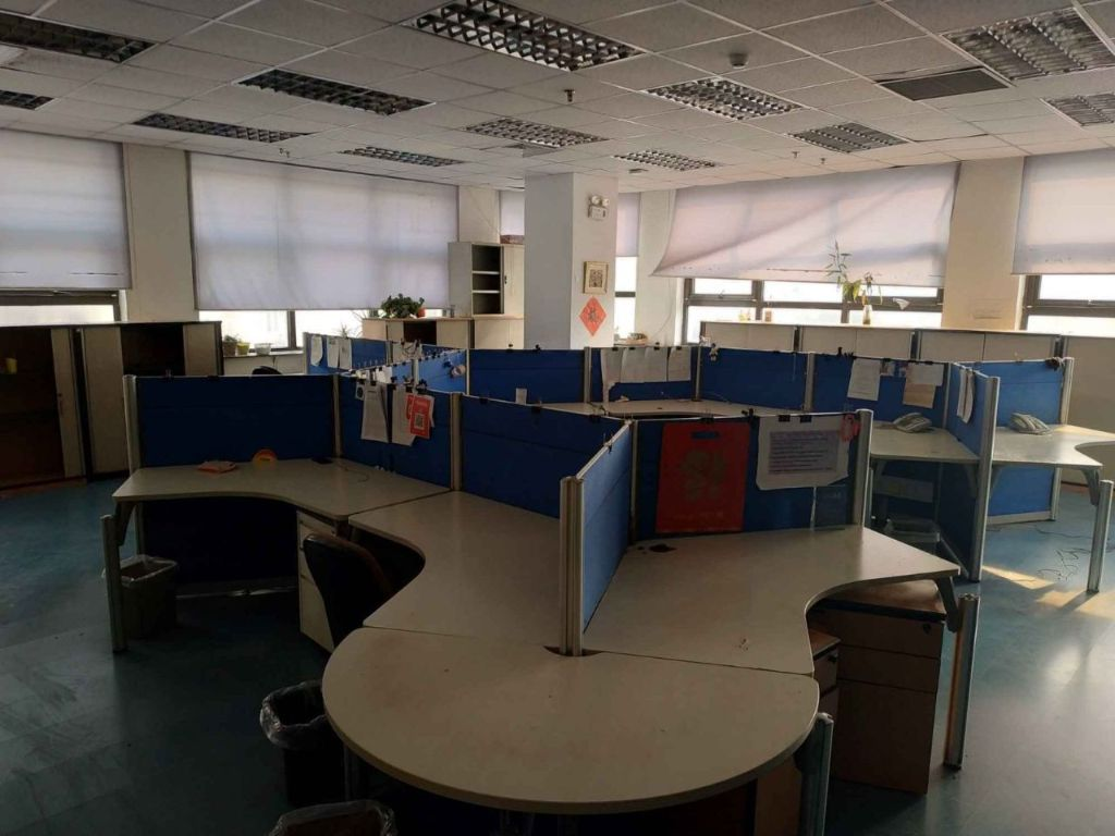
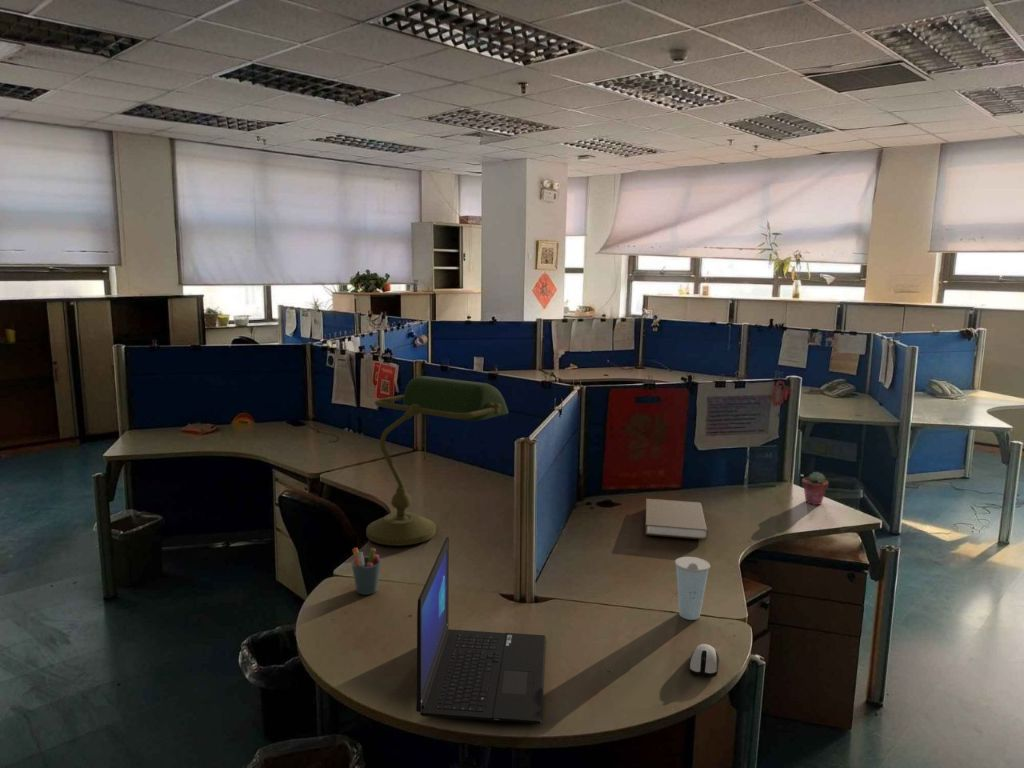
+ cup (691, 587)
+ desk lamp (425, 453)
+ potted succulent (814, 487)
+ pen holder (366, 568)
+ laptop (488, 632)
+ computer mouse (705, 657)
+ book (674, 517)
